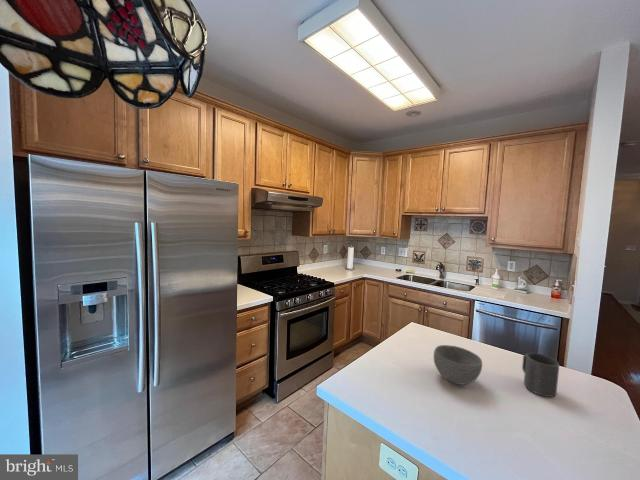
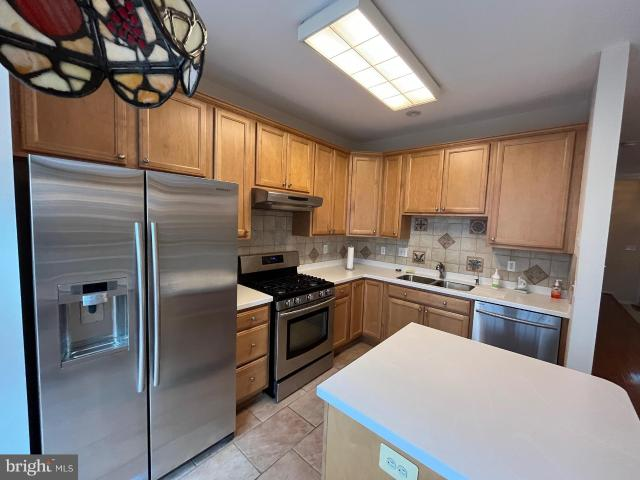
- bowl (456, 366)
- mug (536, 371)
